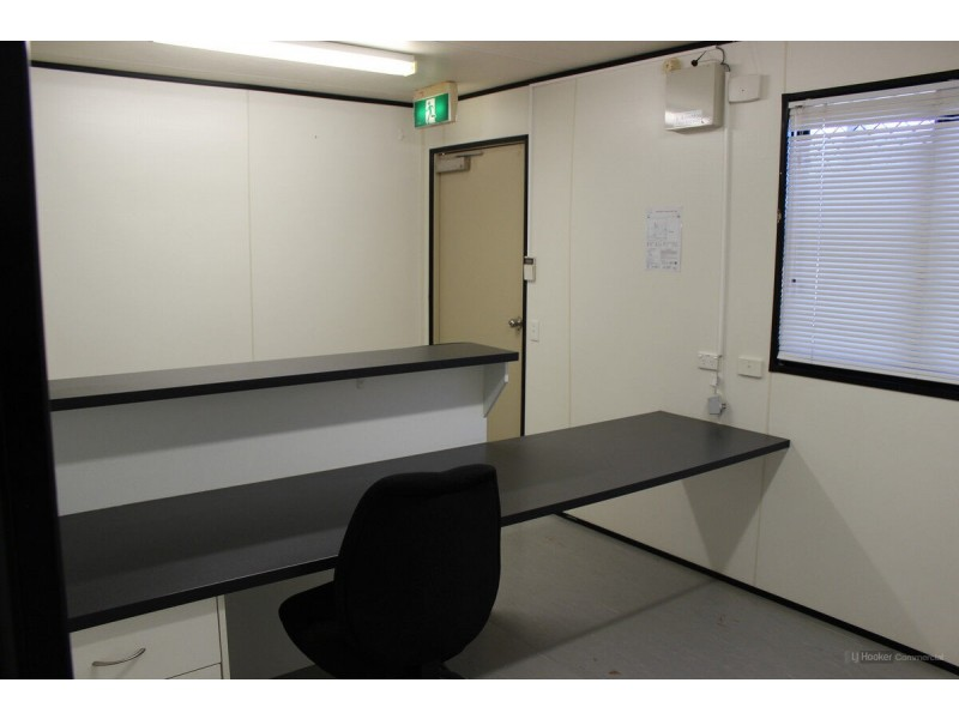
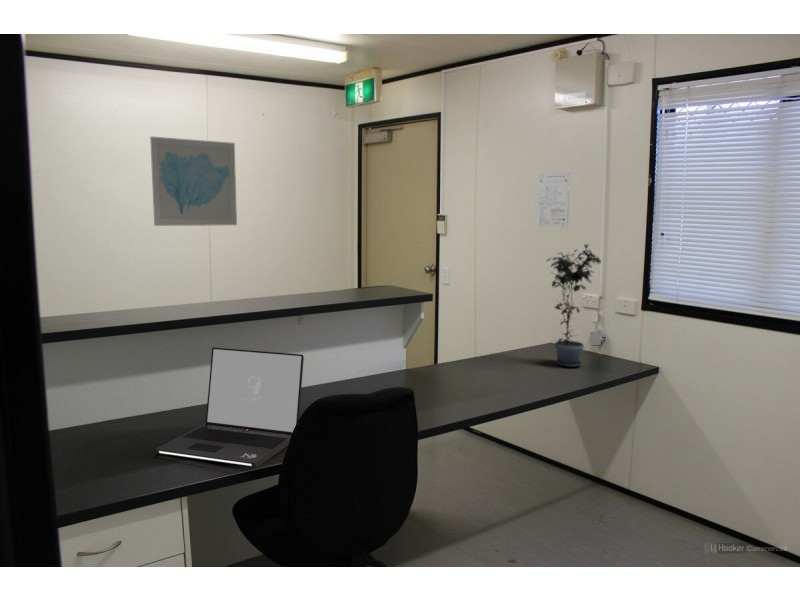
+ laptop (232, 402)
+ potted plant (570, 306)
+ wall art (195, 183)
